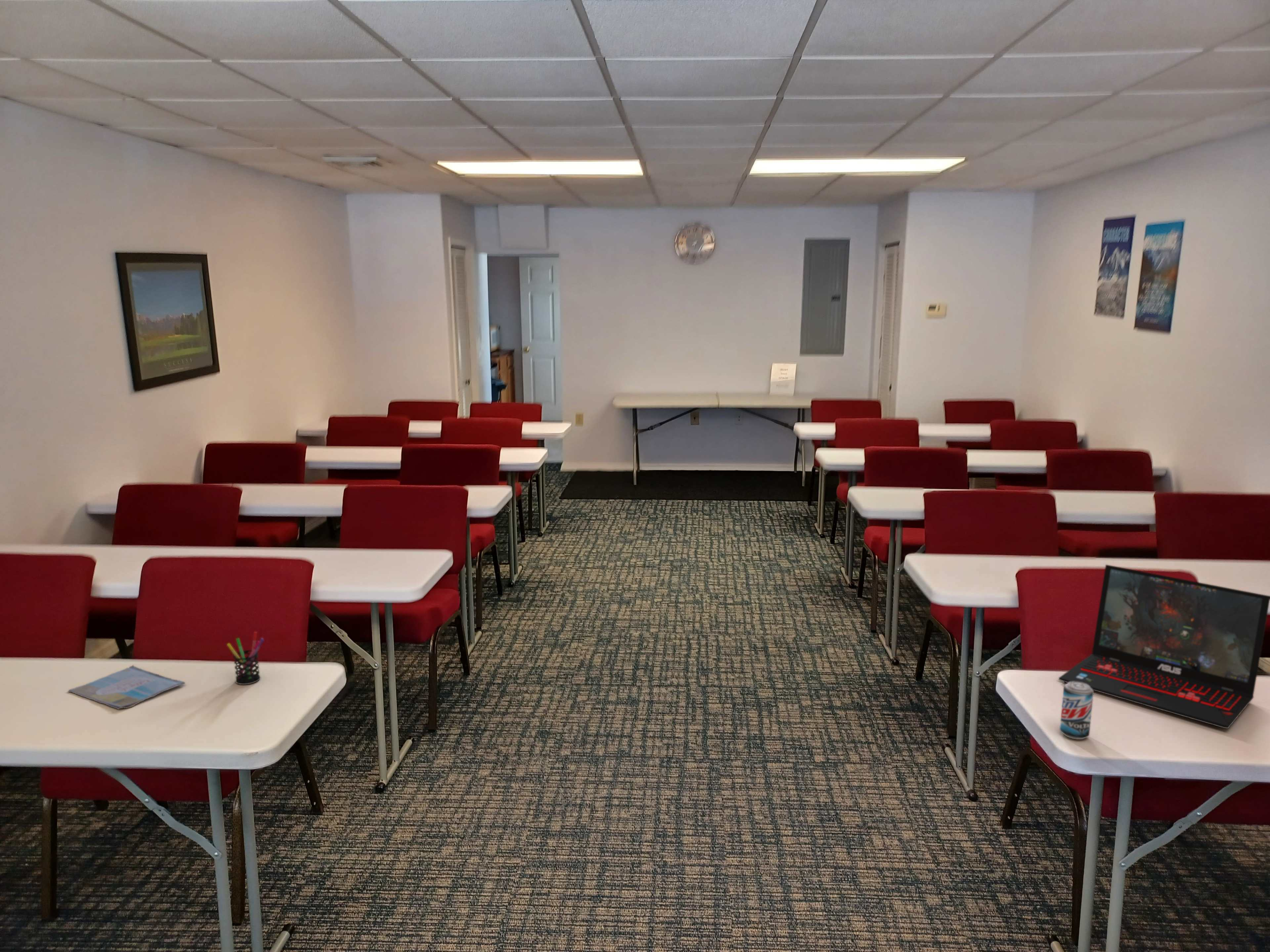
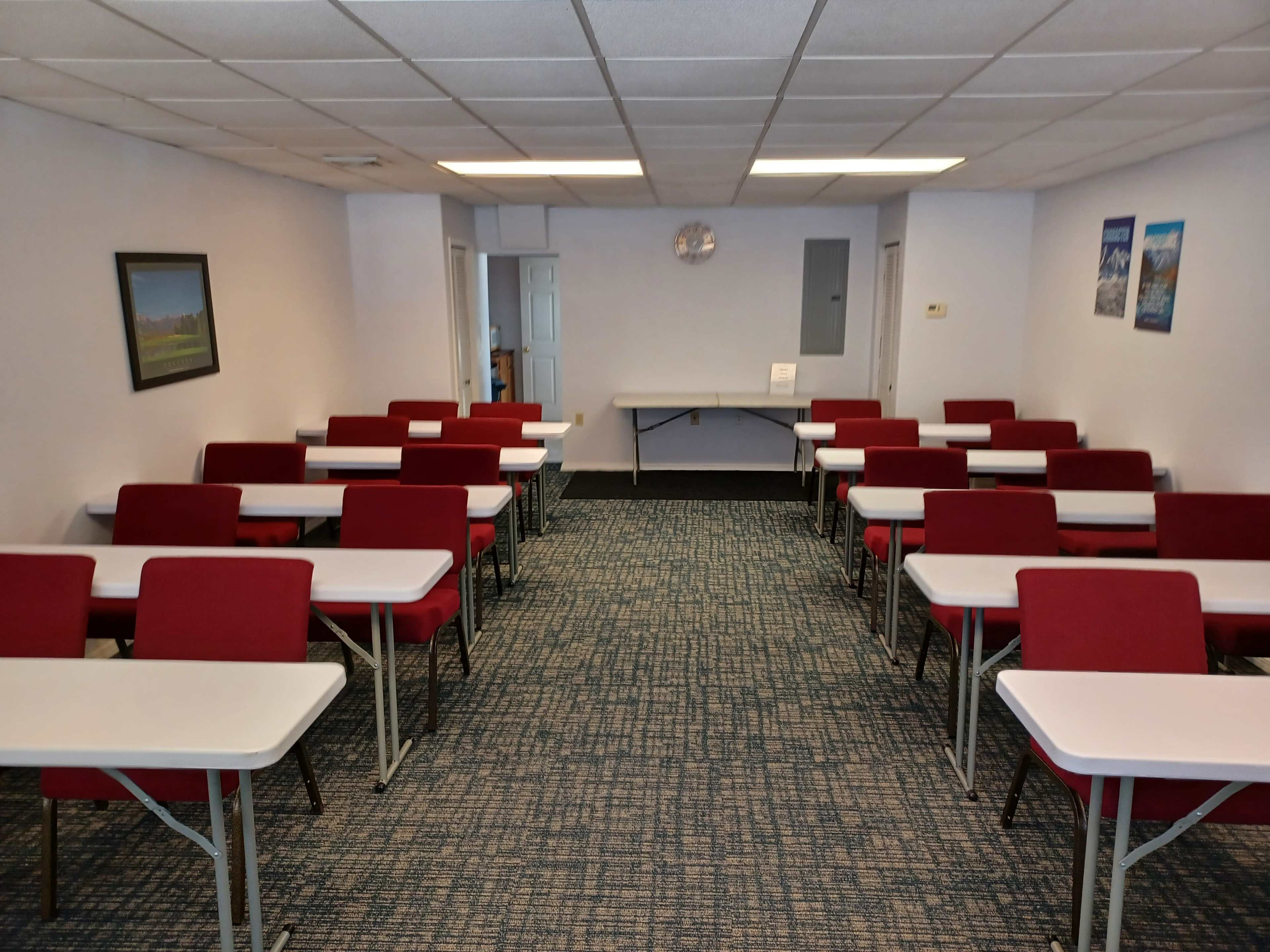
- book (127, 686)
- pen holder (246, 657)
- laptop (1161, 640)
- beer can (1076, 710)
